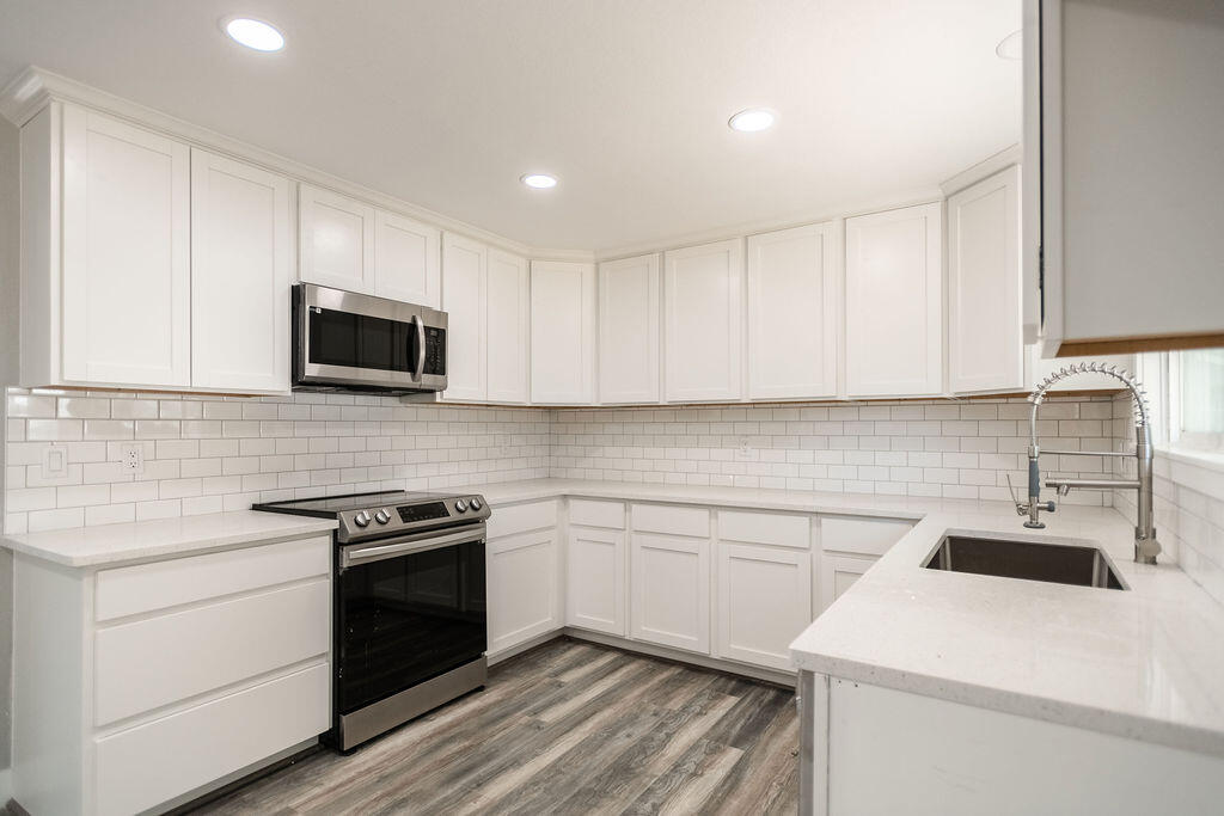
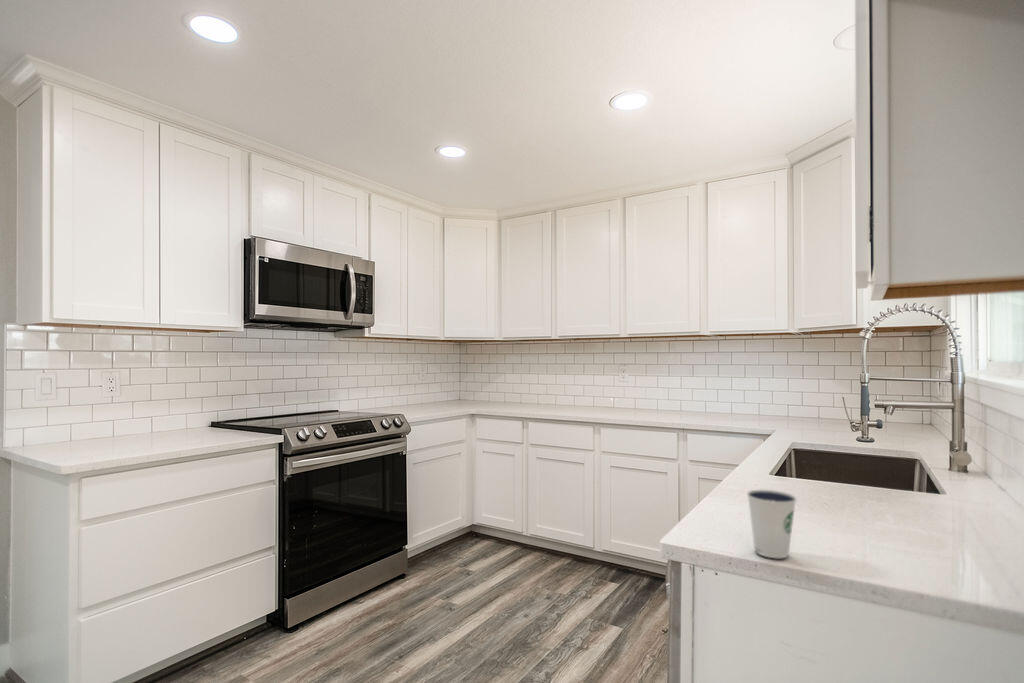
+ dixie cup (771, 524)
